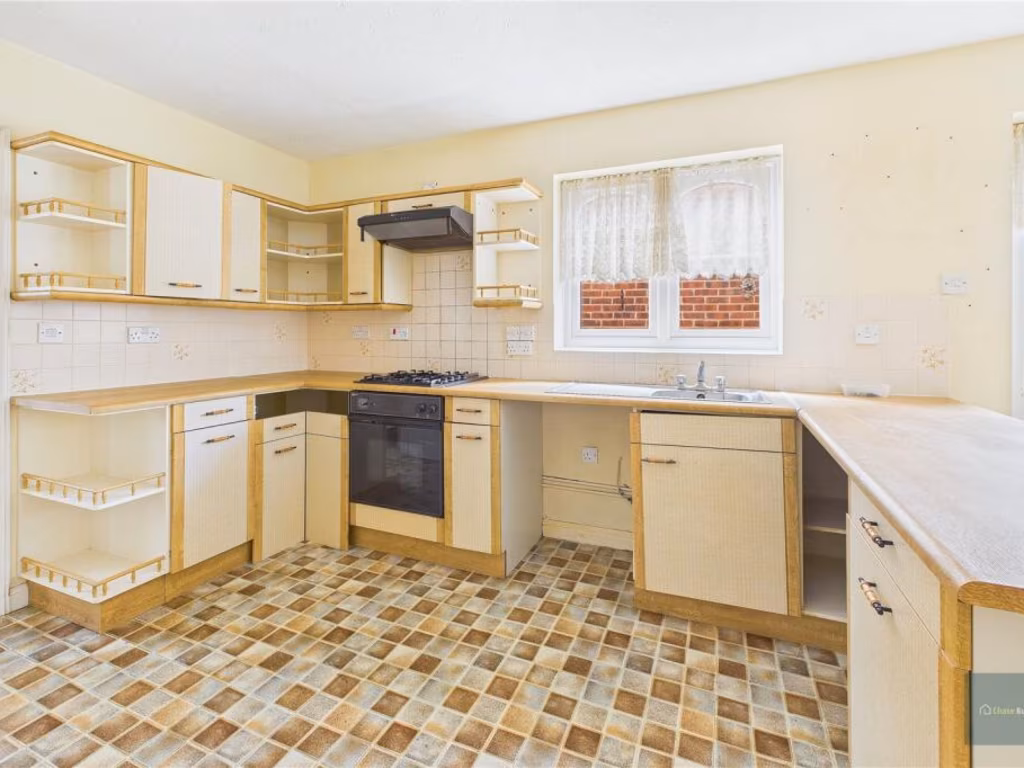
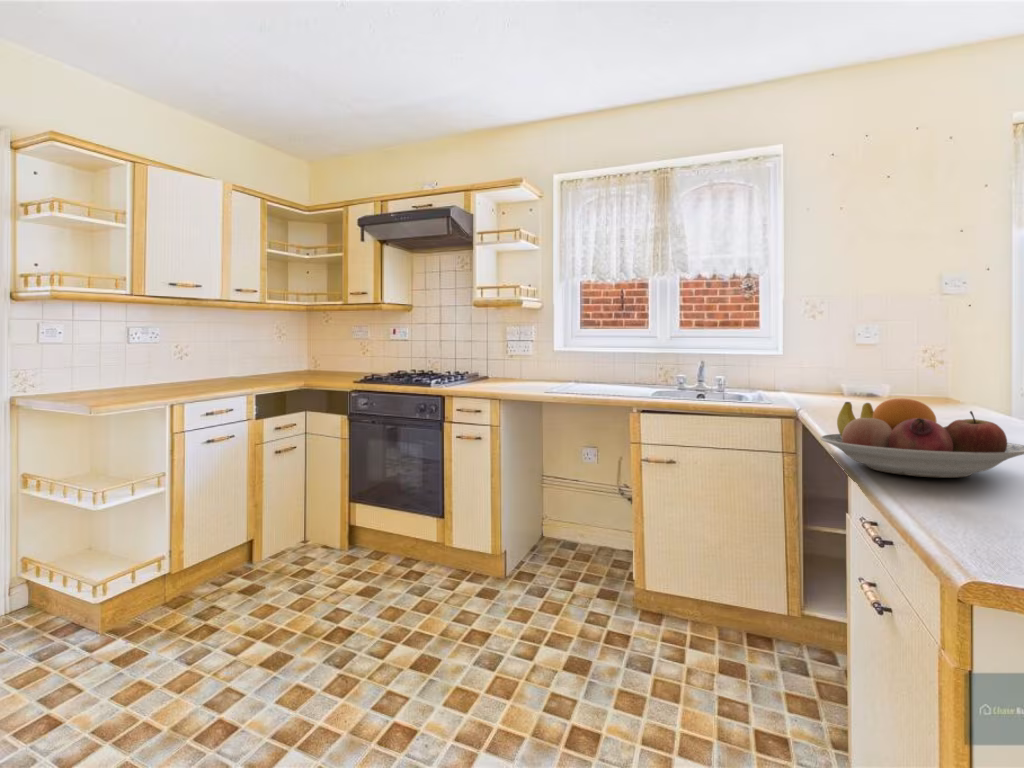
+ fruit bowl (916, 434)
